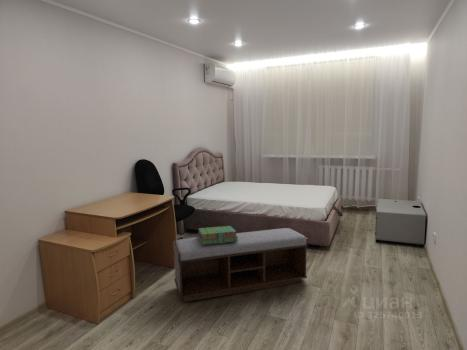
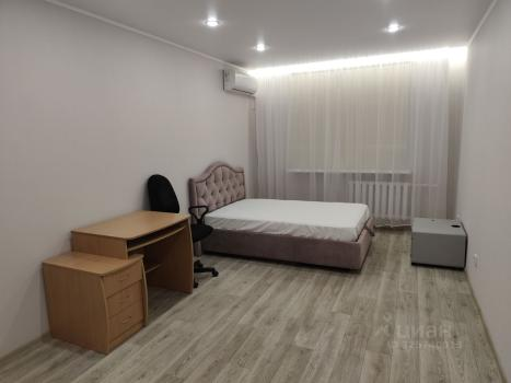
- stack of books (217, 235)
- bench (241, 260)
